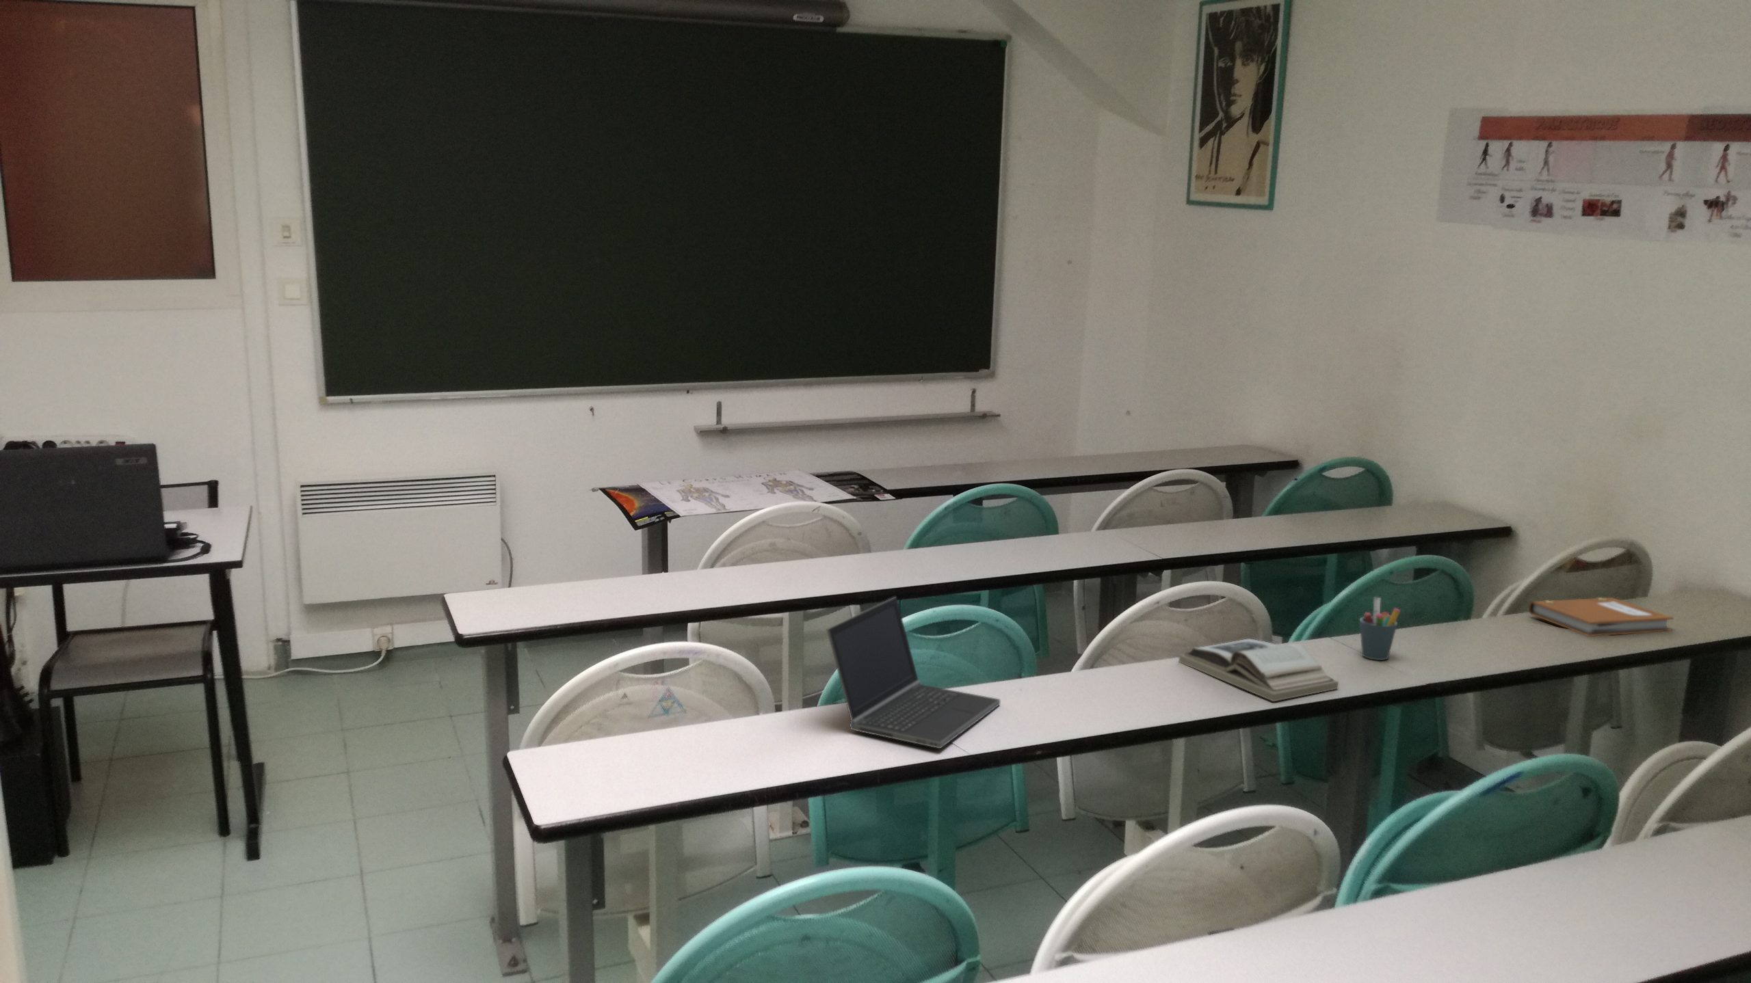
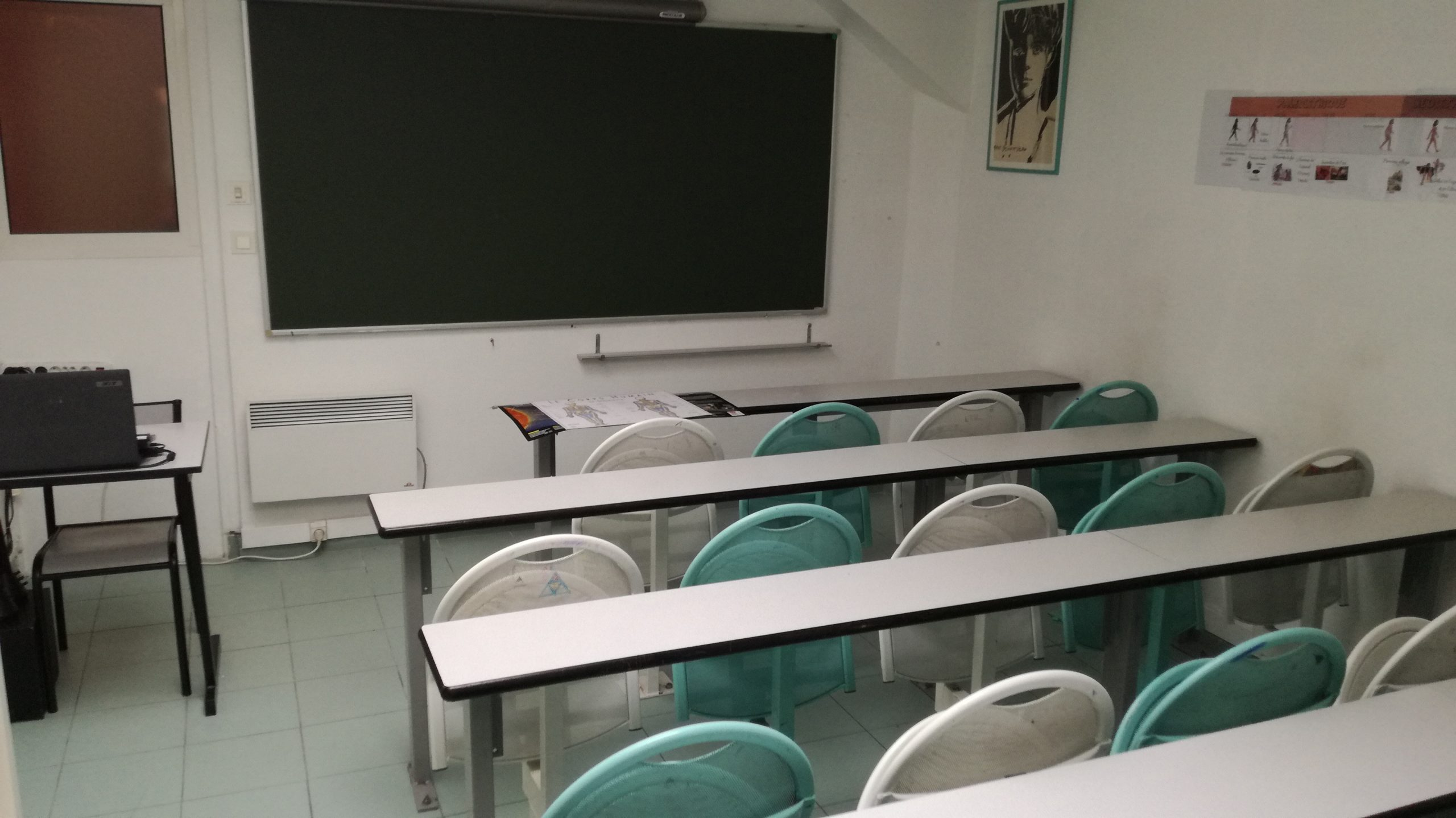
- notebook (1601, 615)
- book (1257, 659)
- laptop computer (914, 668)
- pen holder (1378, 628)
